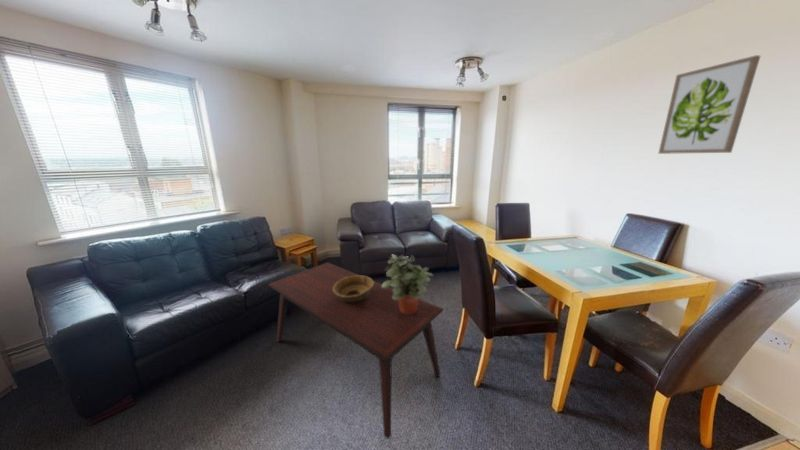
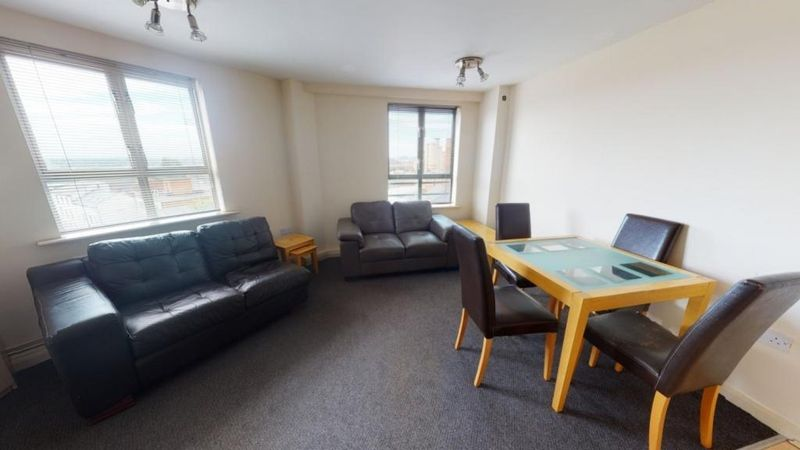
- decorative bowl (353, 289)
- wall art (702, 111)
- coffee table (349, 326)
- potted plant (408, 283)
